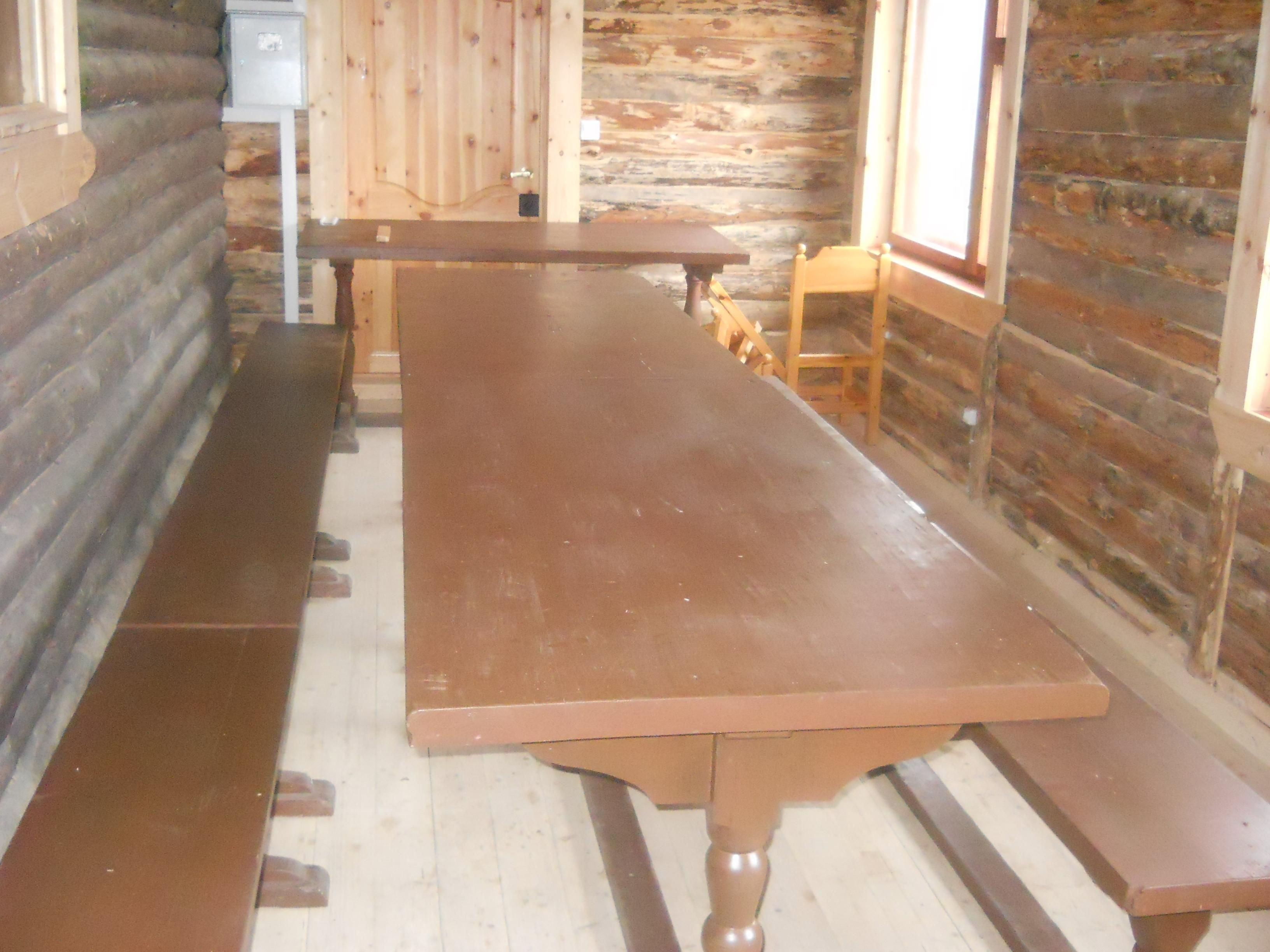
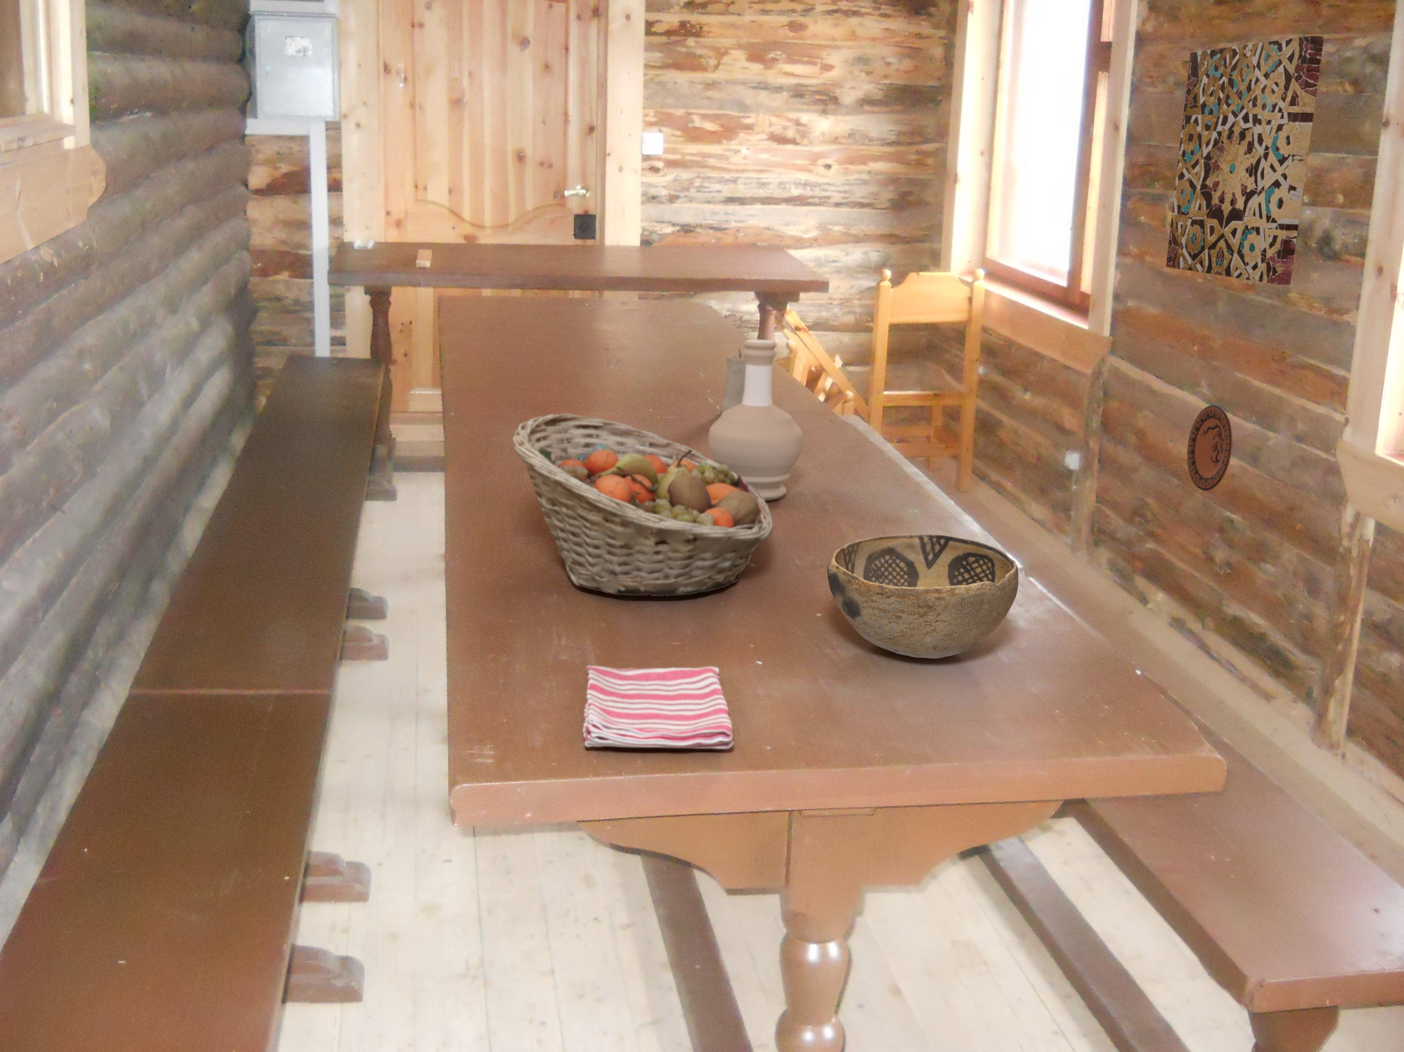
+ decorative plate (1211, 448)
+ decorative bowl (920, 601)
+ bottle (756, 420)
+ candle (736, 381)
+ fruit basket (645, 498)
+ wall art (1238, 162)
+ dish towel (656, 698)
